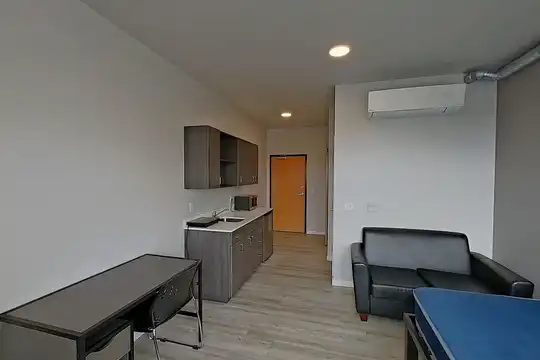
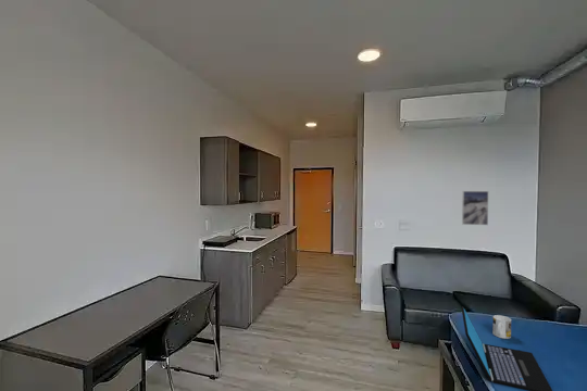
+ mug (500, 327)
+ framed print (475, 207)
+ laptop (500, 346)
